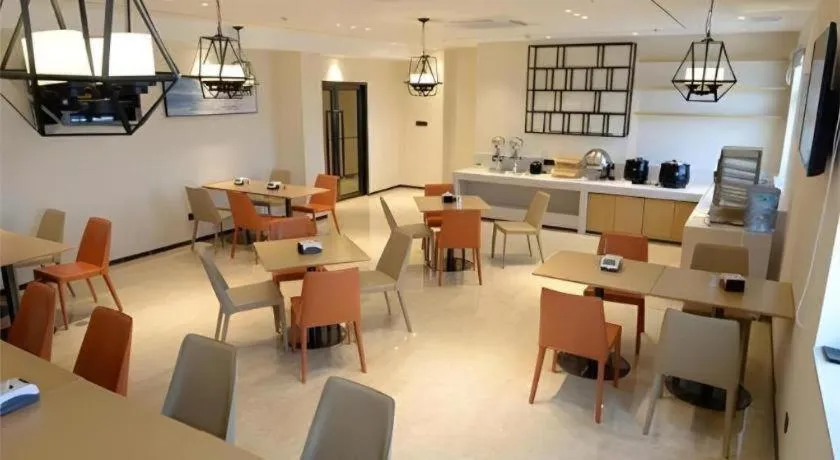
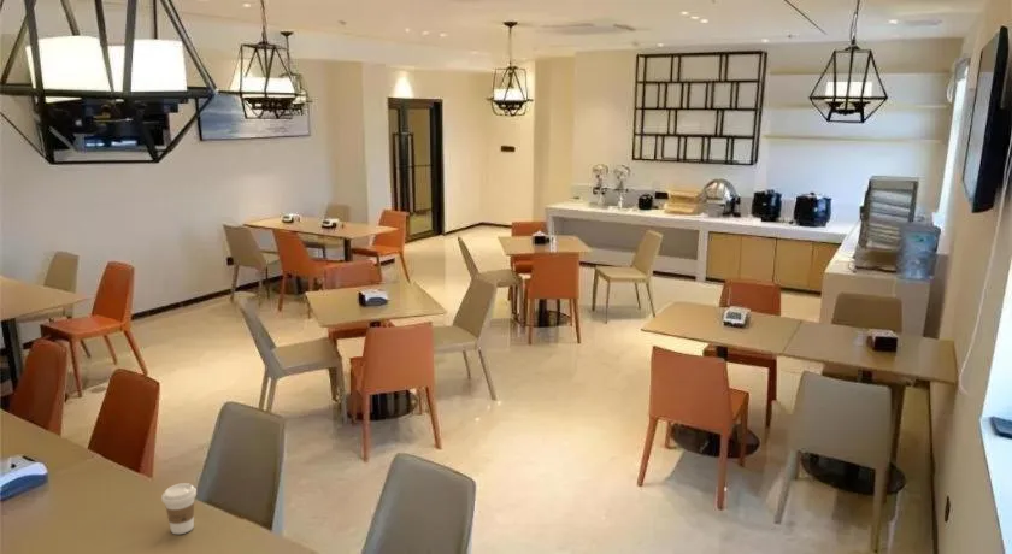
+ coffee cup (180, 508)
